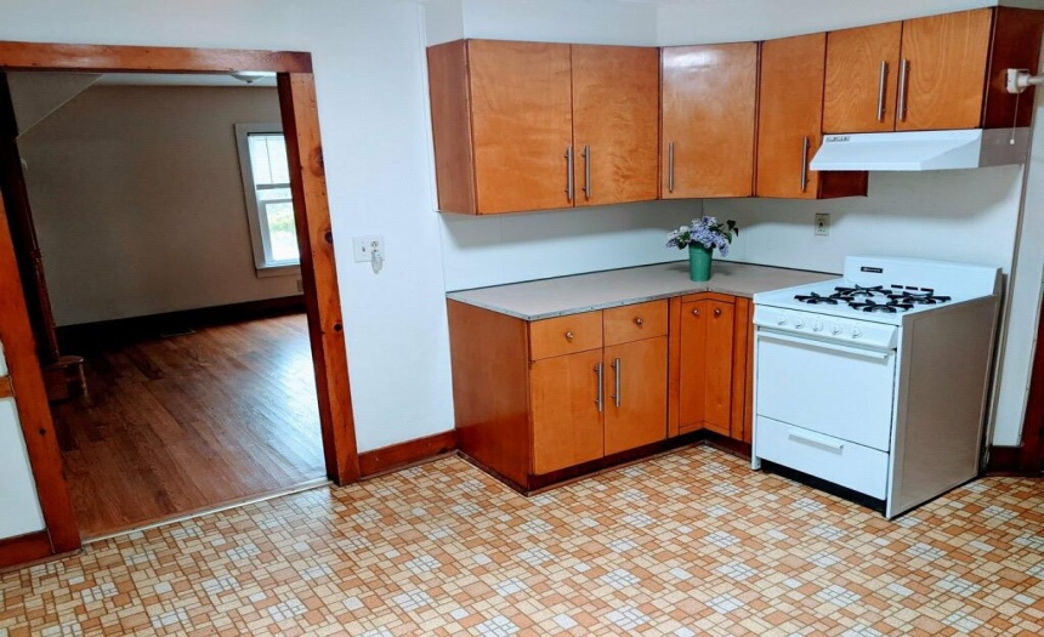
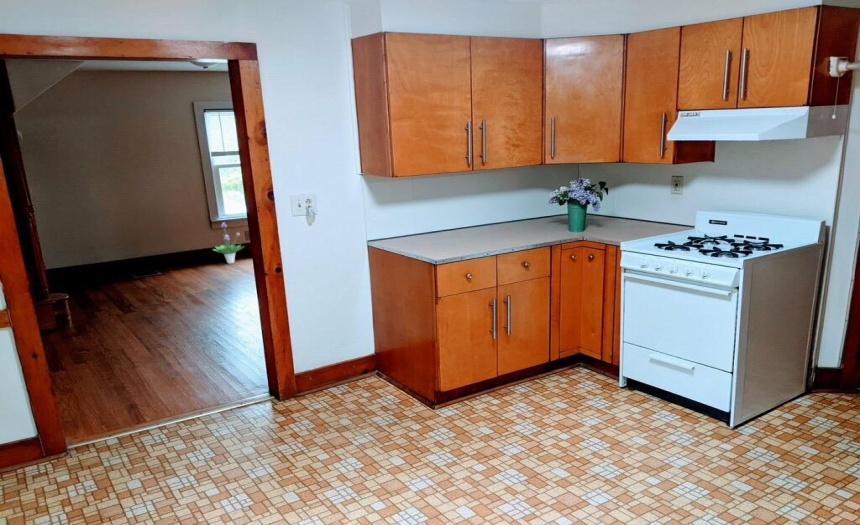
+ potted plant (227, 243)
